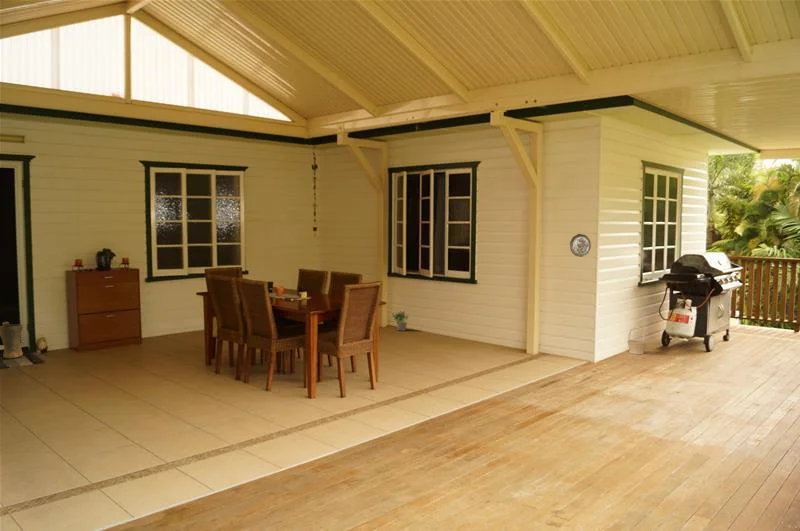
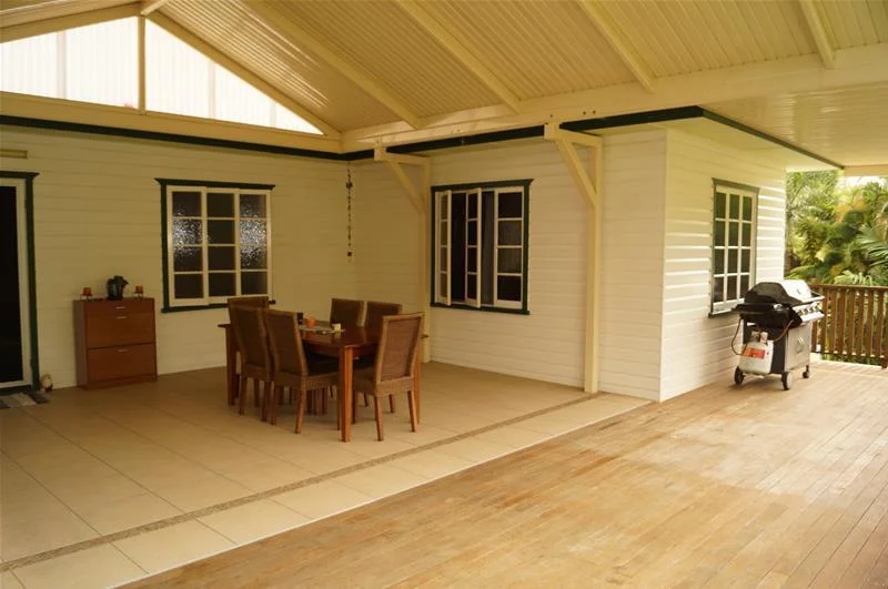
- basket (636, 340)
- decorative plate (580, 245)
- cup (10, 339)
- potted plant (400, 319)
